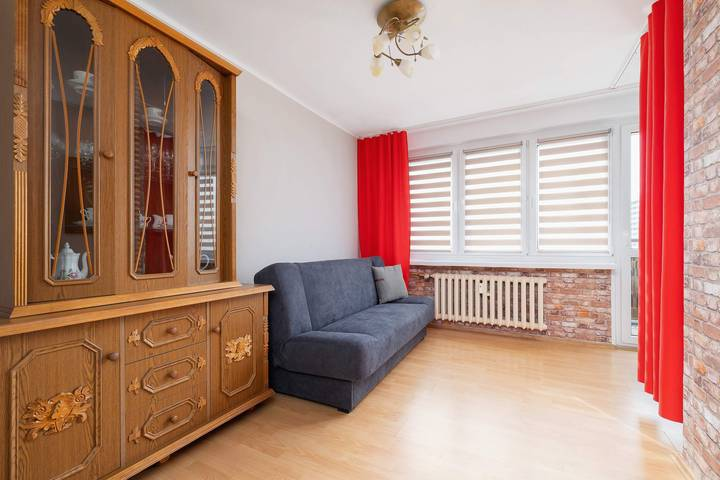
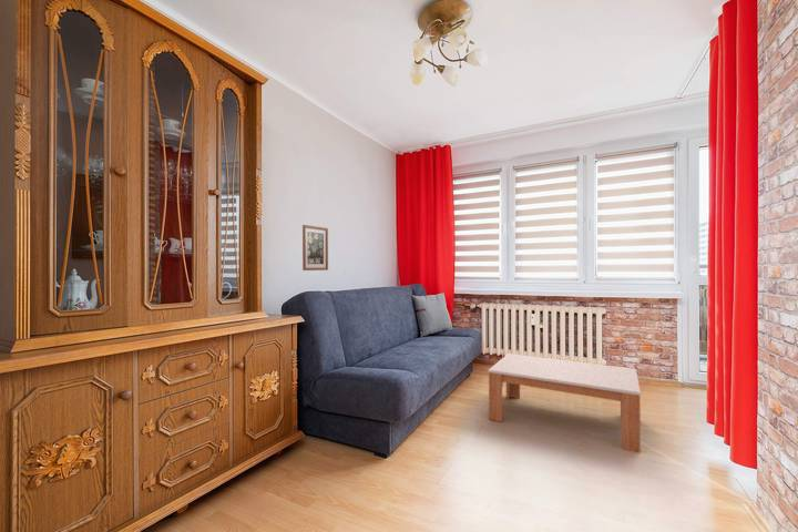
+ wall art (316, 248)
+ coffee table (562, 391)
